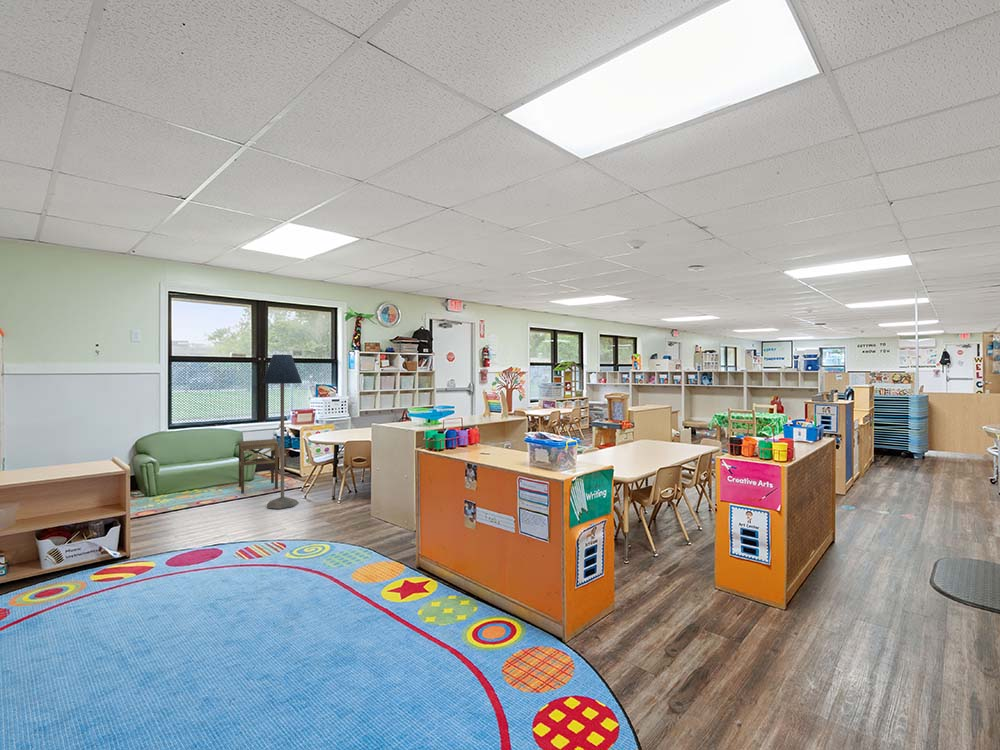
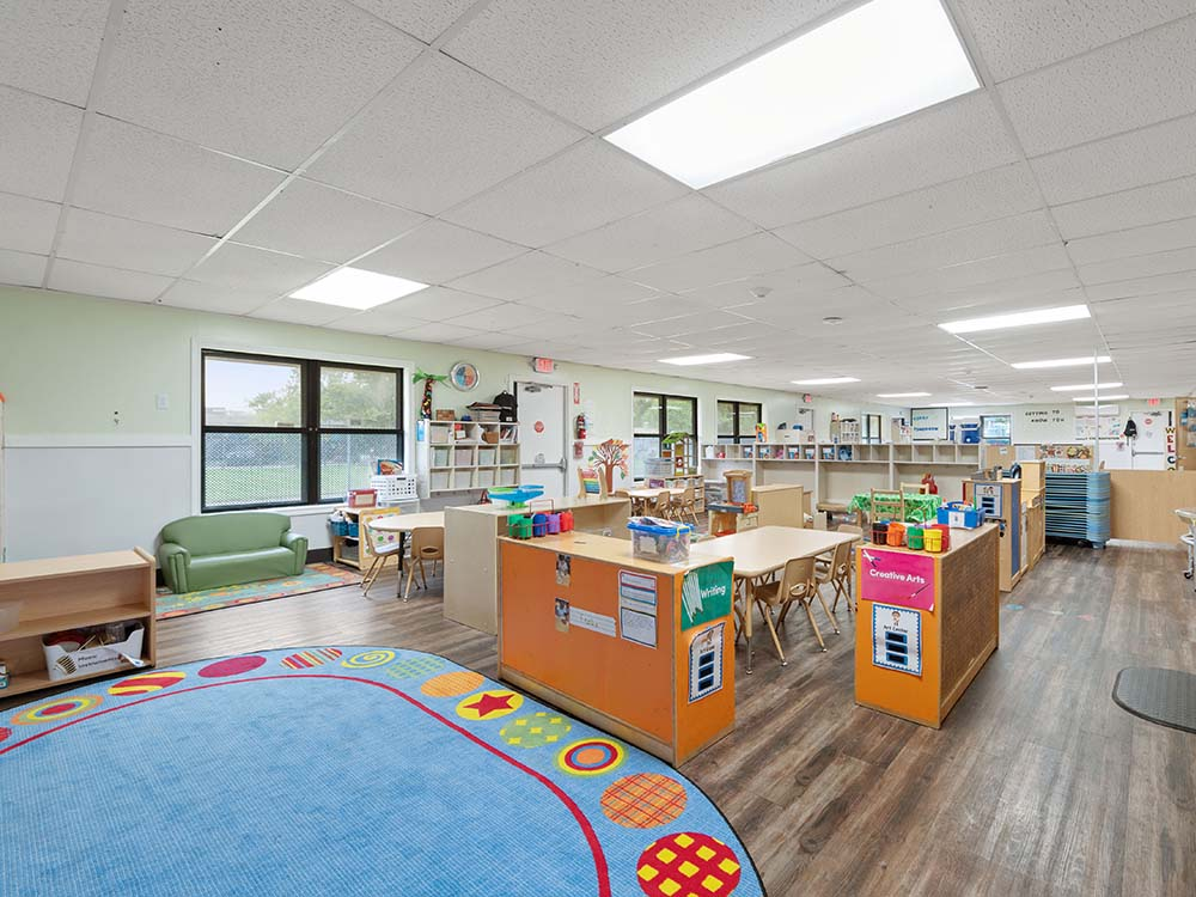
- floor lamp (282, 429)
- side table (258, 463)
